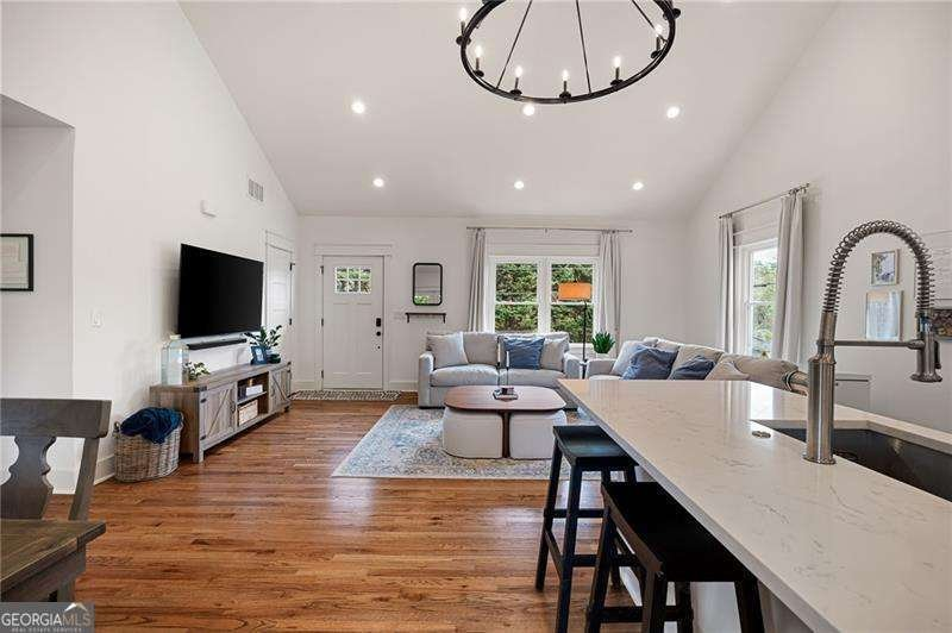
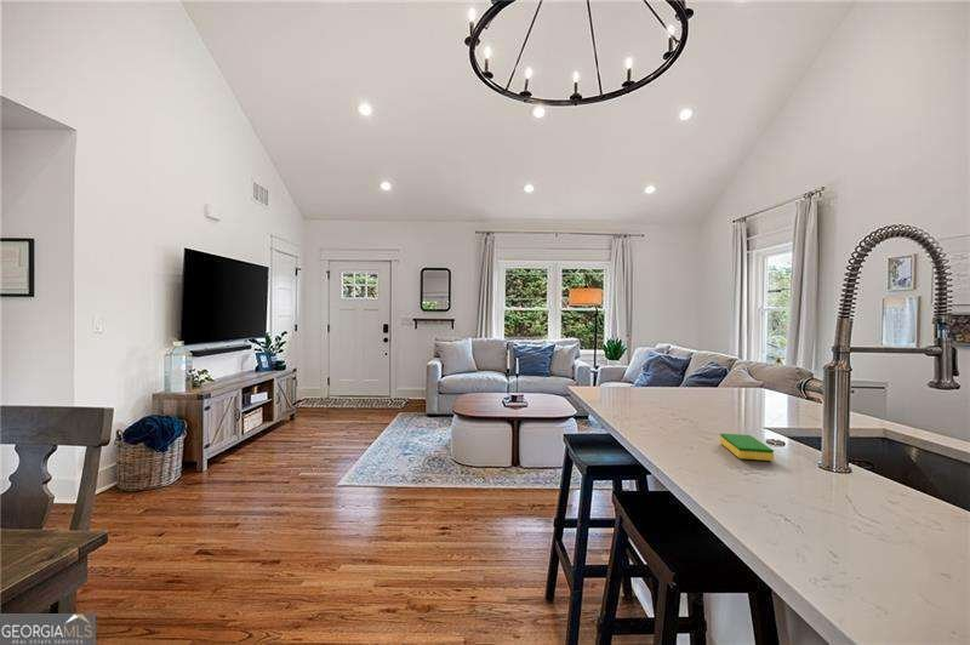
+ dish sponge (744, 446)
